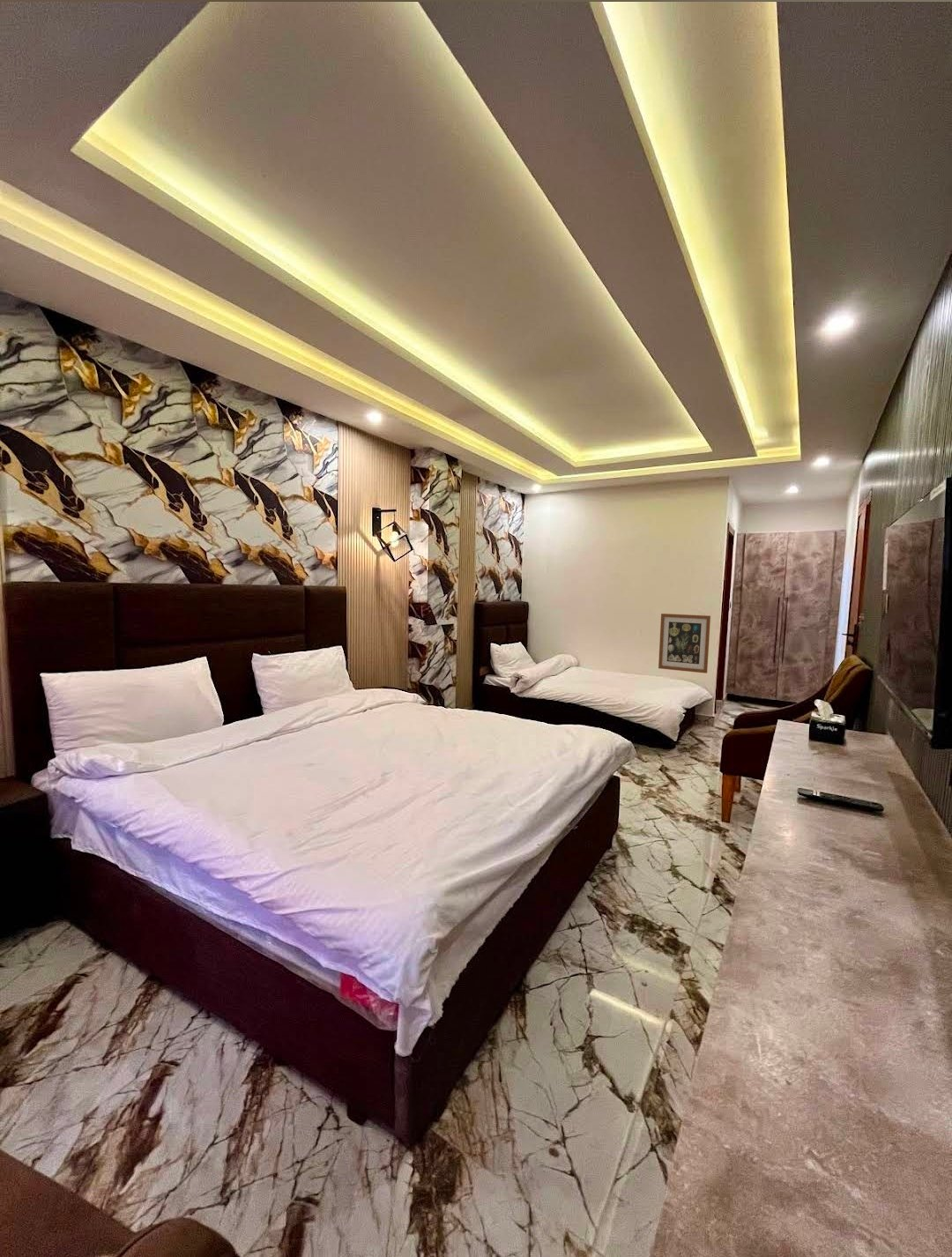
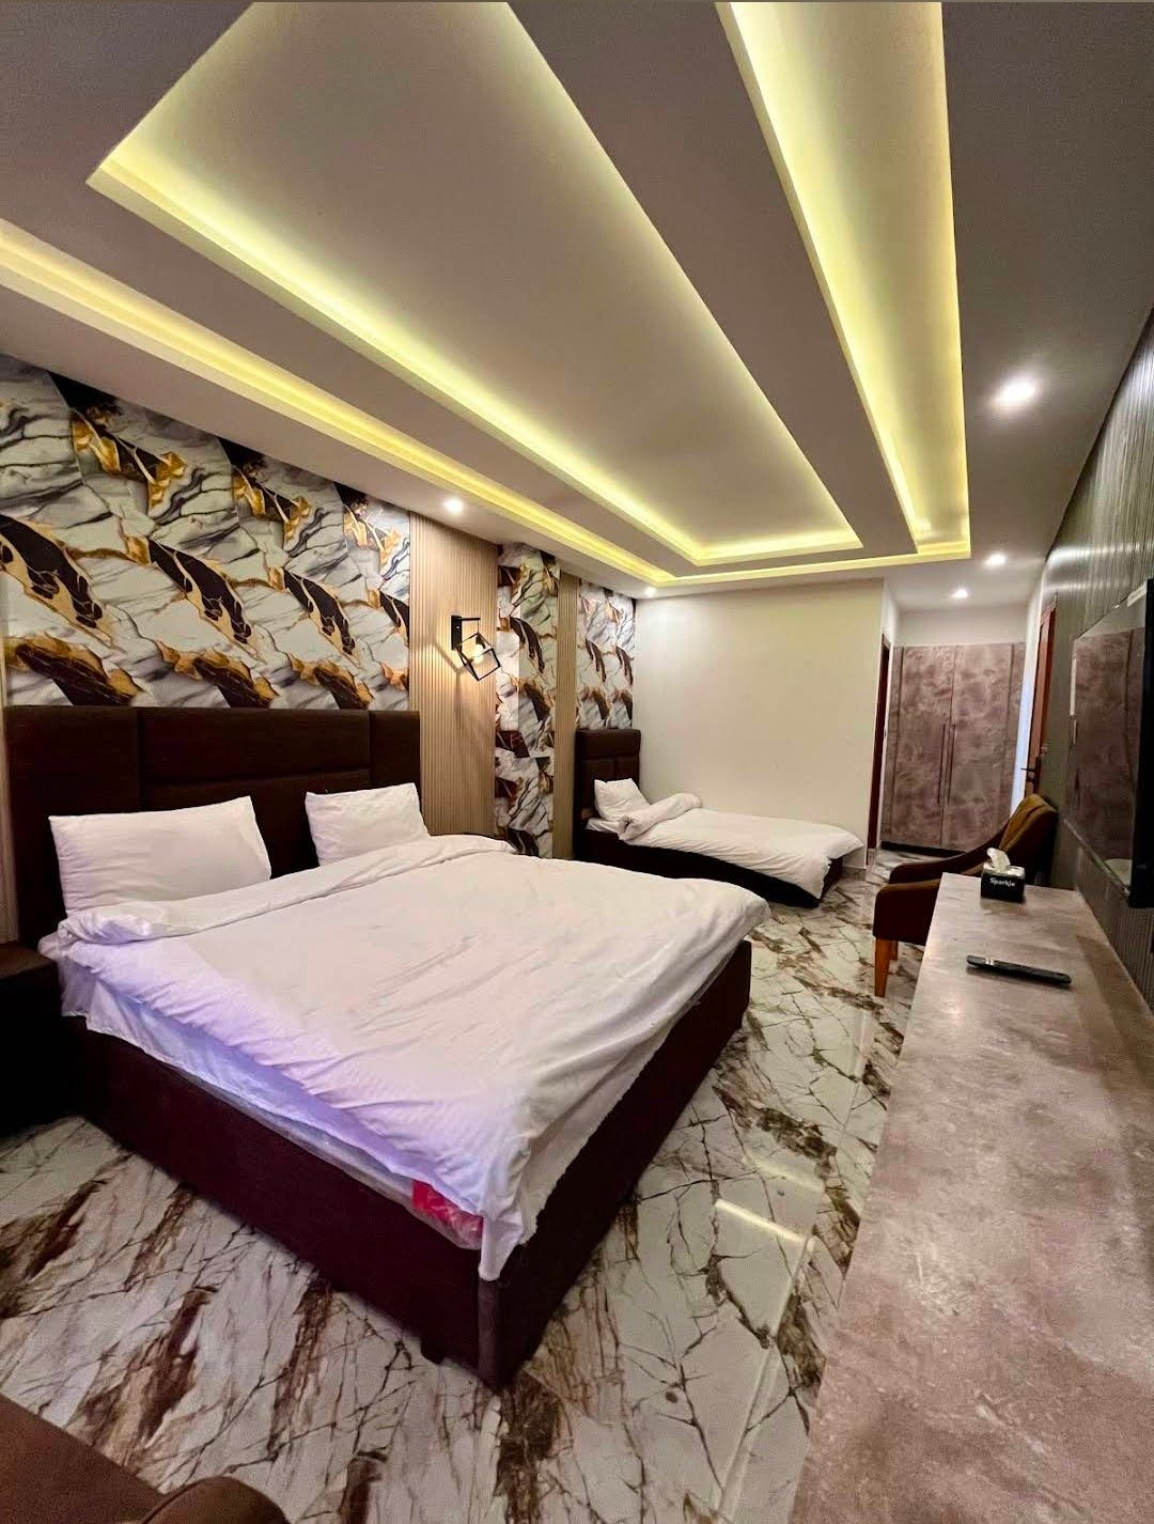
- wall art (683, 643)
